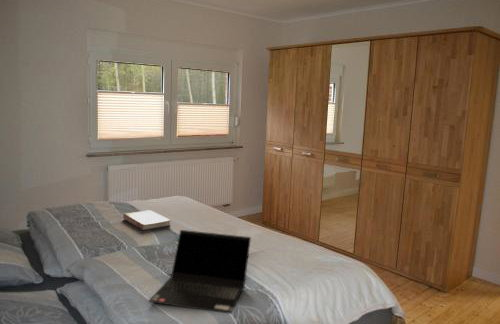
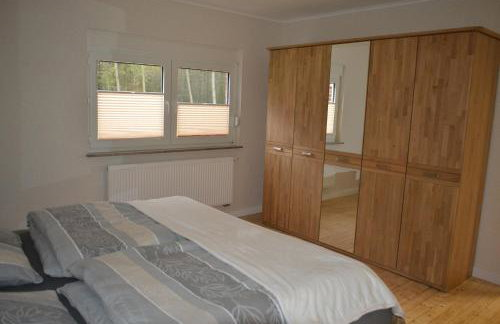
- book (146, 219)
- laptop computer (203, 268)
